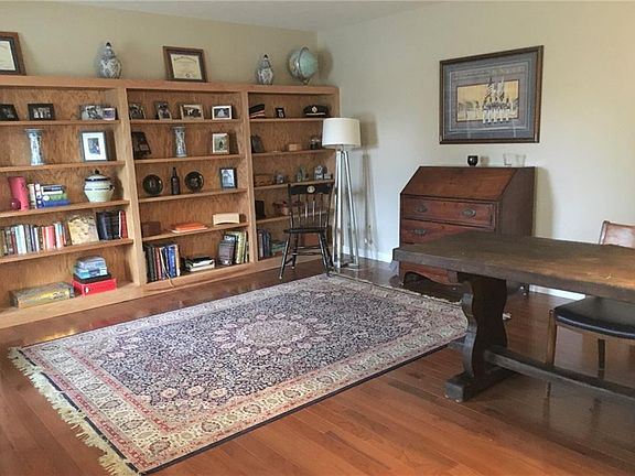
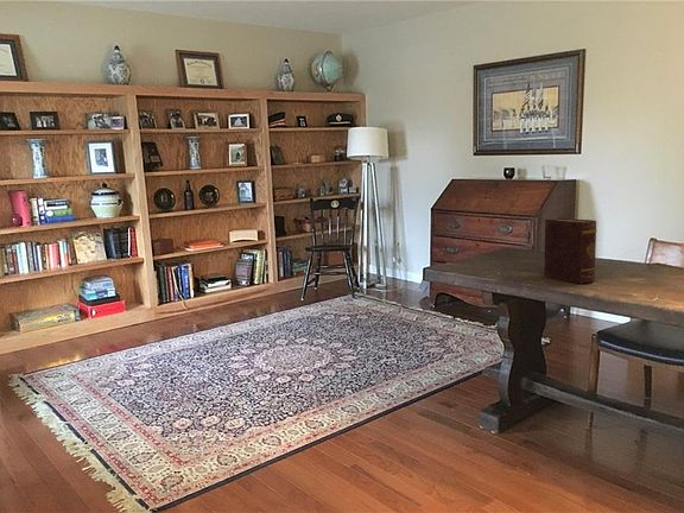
+ diary (571, 249)
